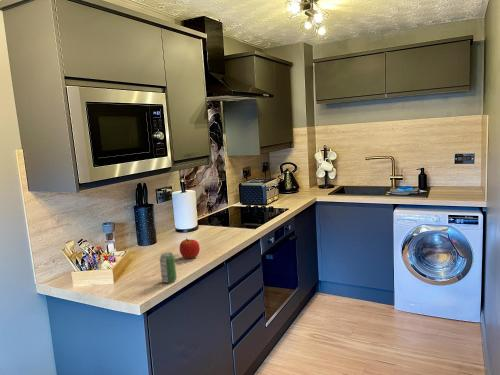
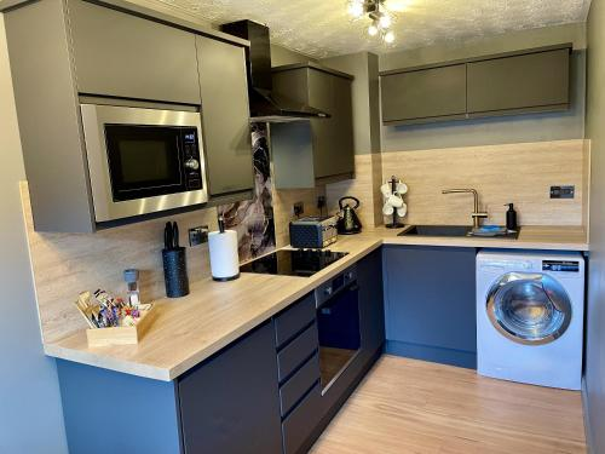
- beverage can (168, 267)
- apple (189, 247)
